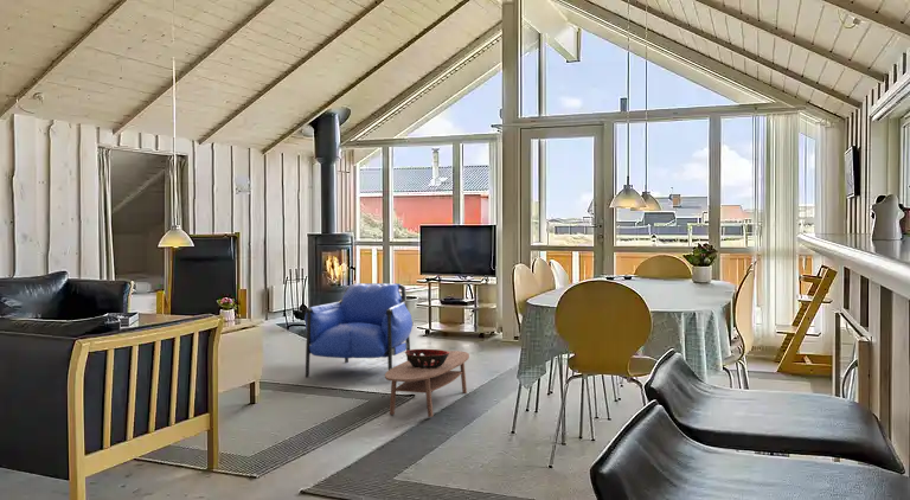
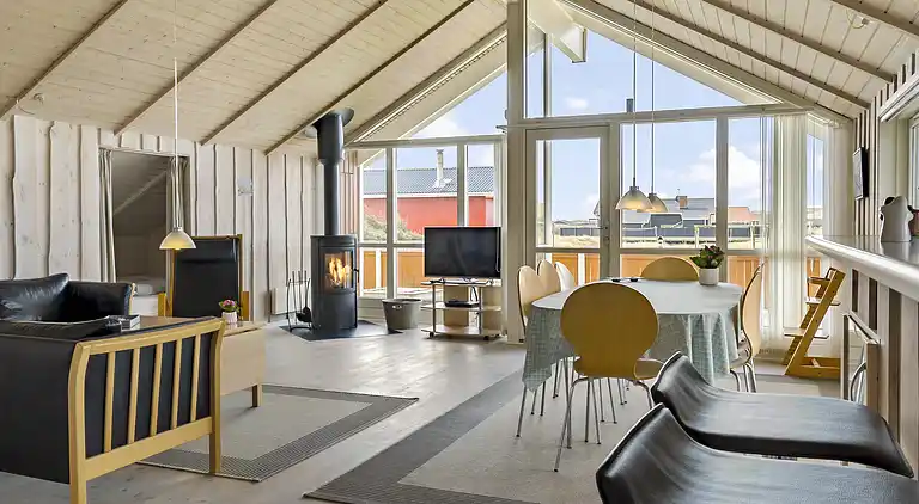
- coffee table (430, 383)
- decorative bowl (427, 358)
- armchair (363, 328)
